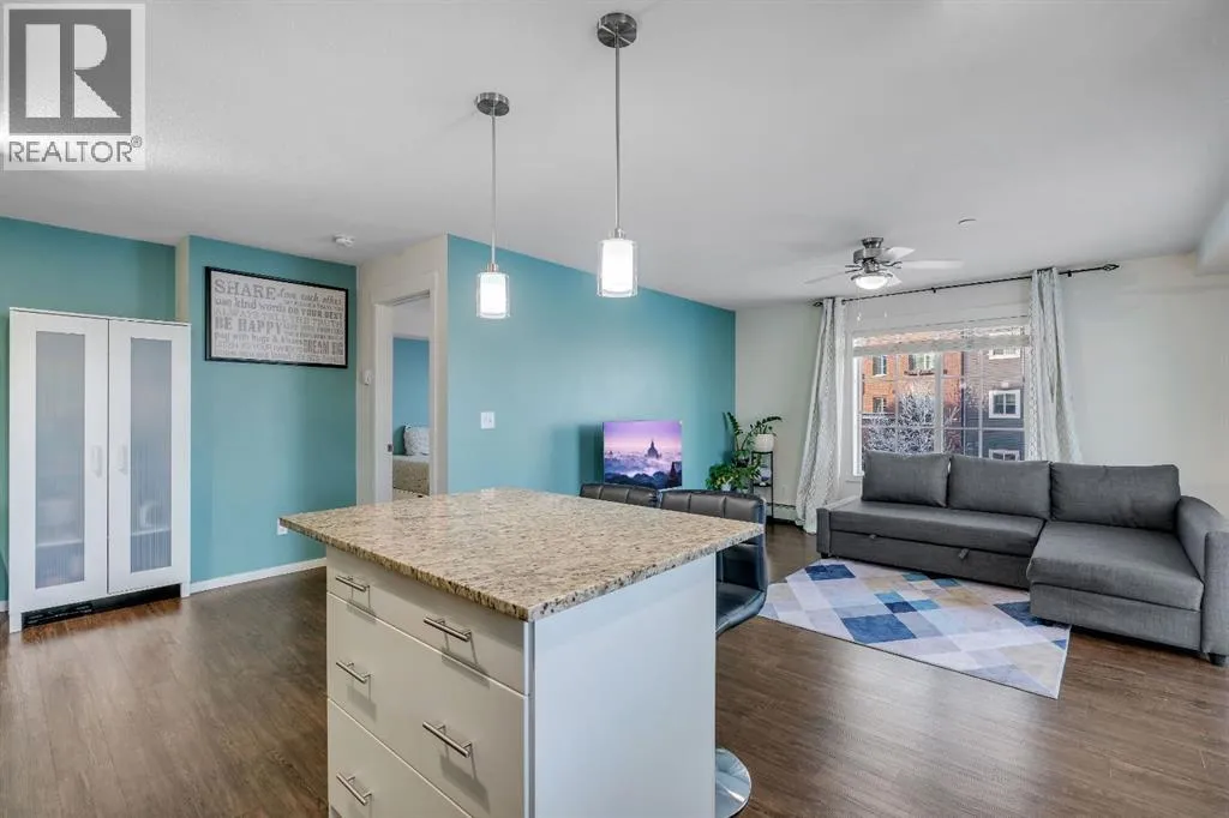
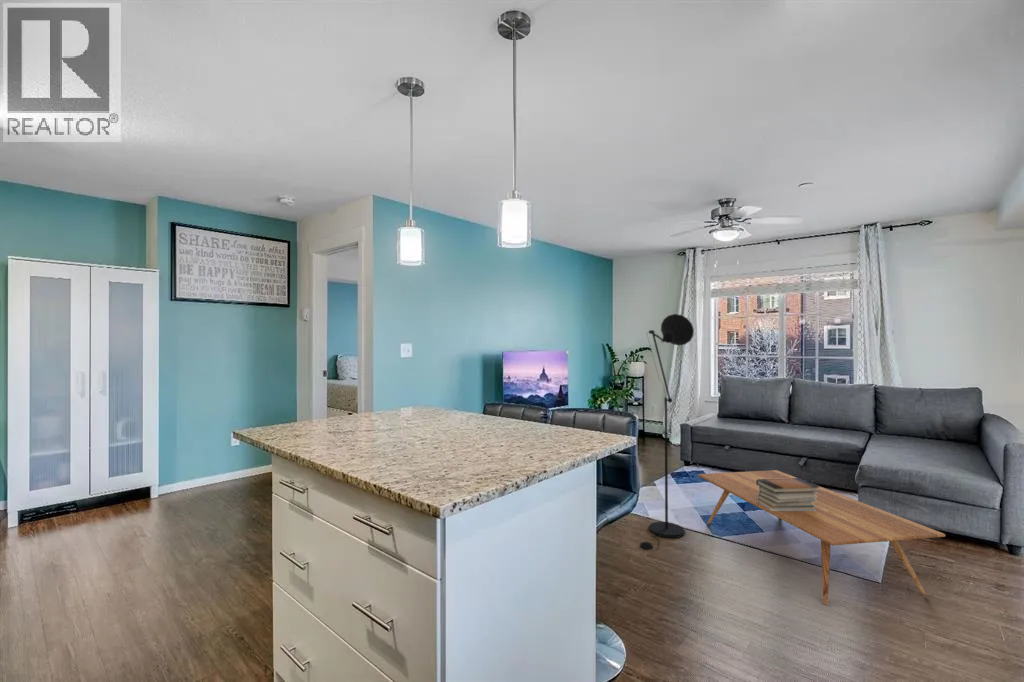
+ book stack (786, 494)
+ floor lamp (665, 424)
+ coffee table (798, 525)
